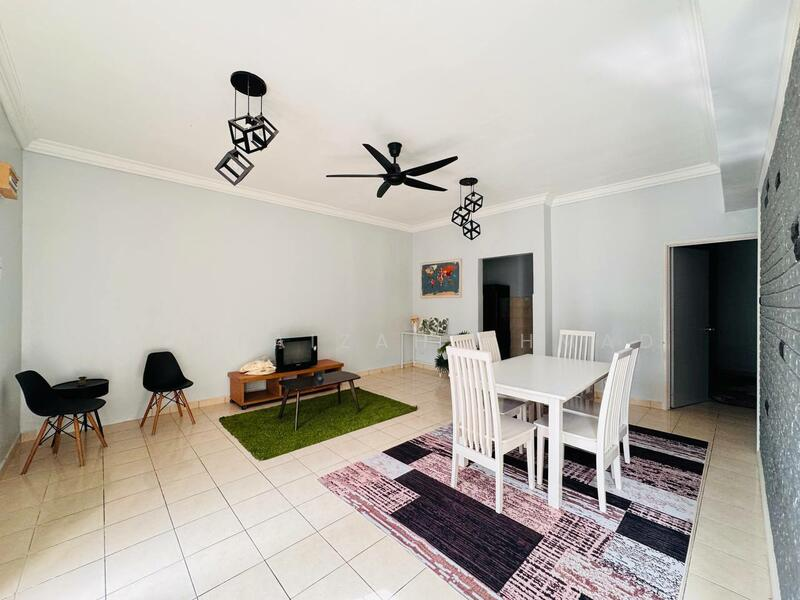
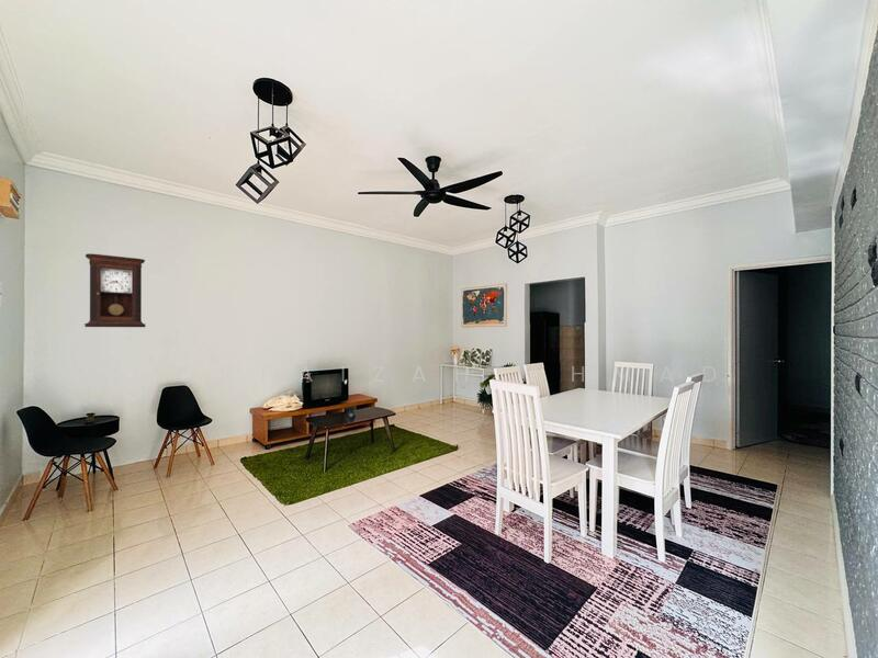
+ pendulum clock (116, 292)
